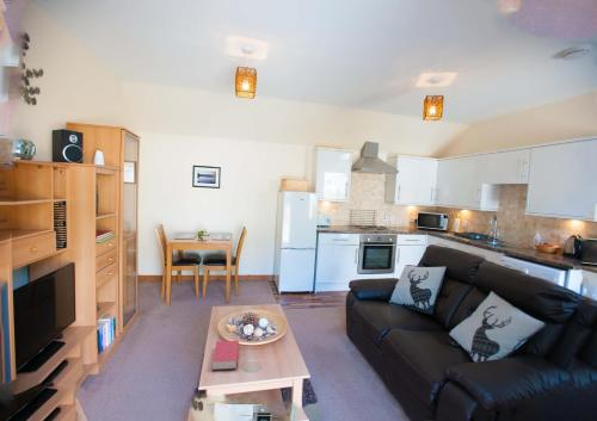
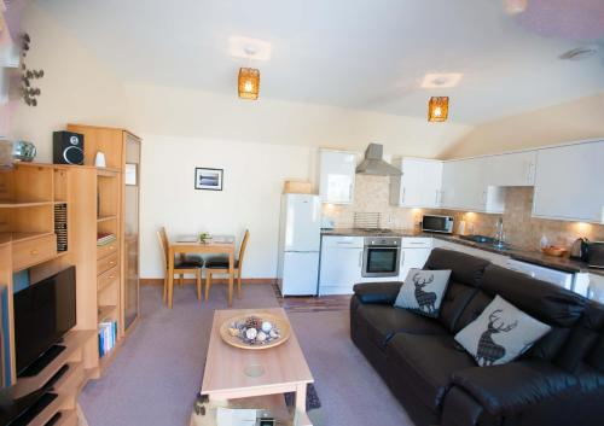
- book (226, 353)
